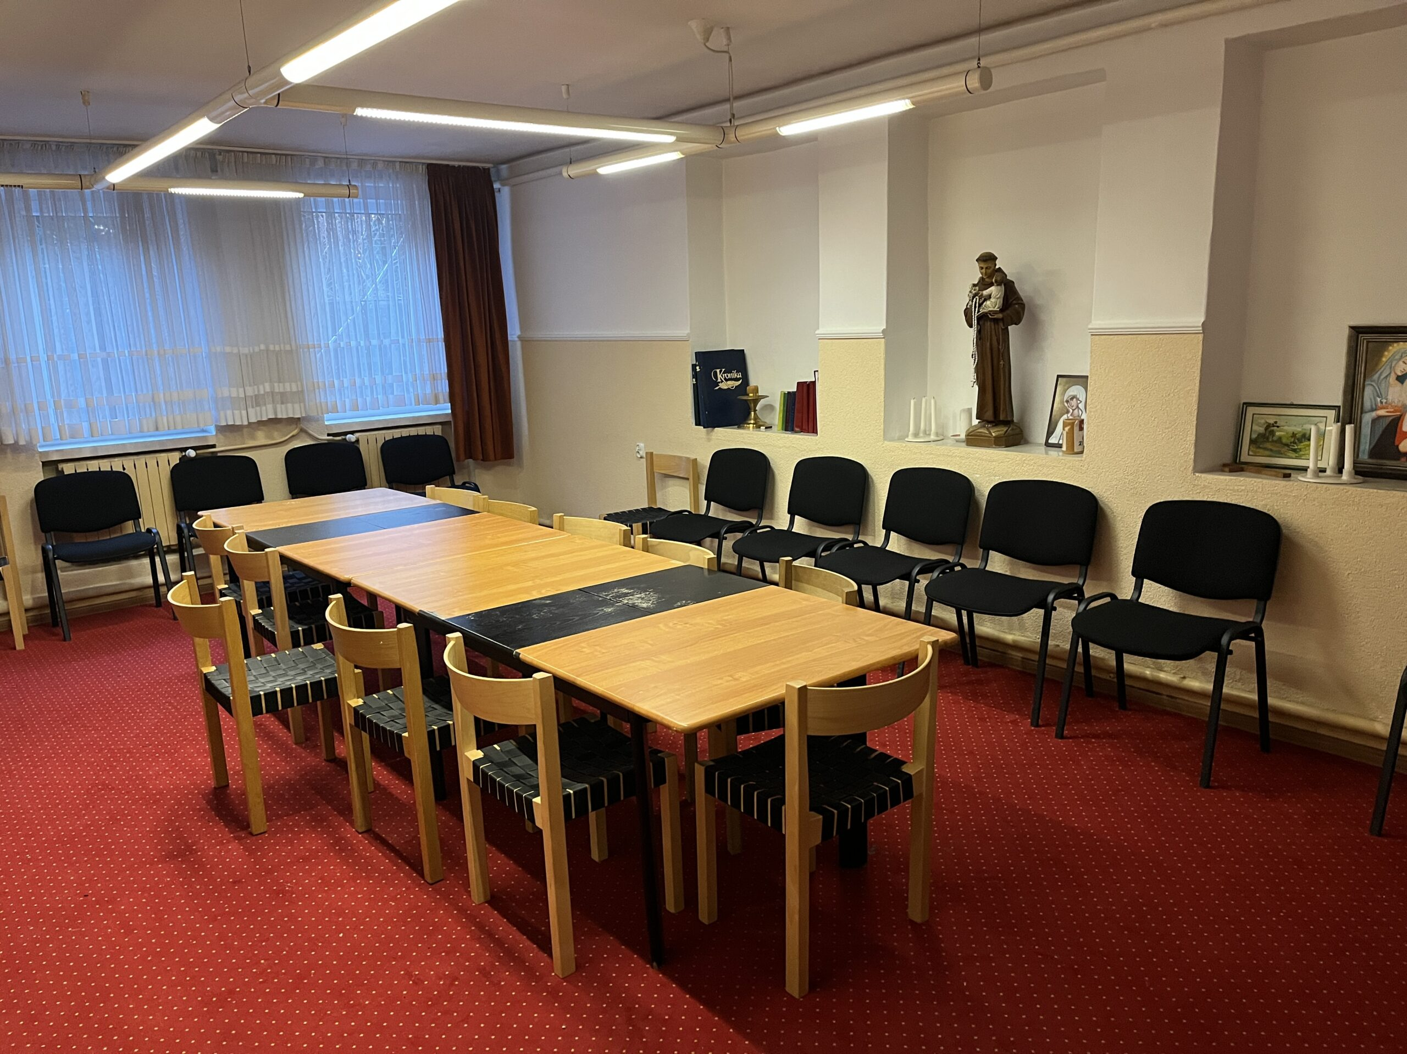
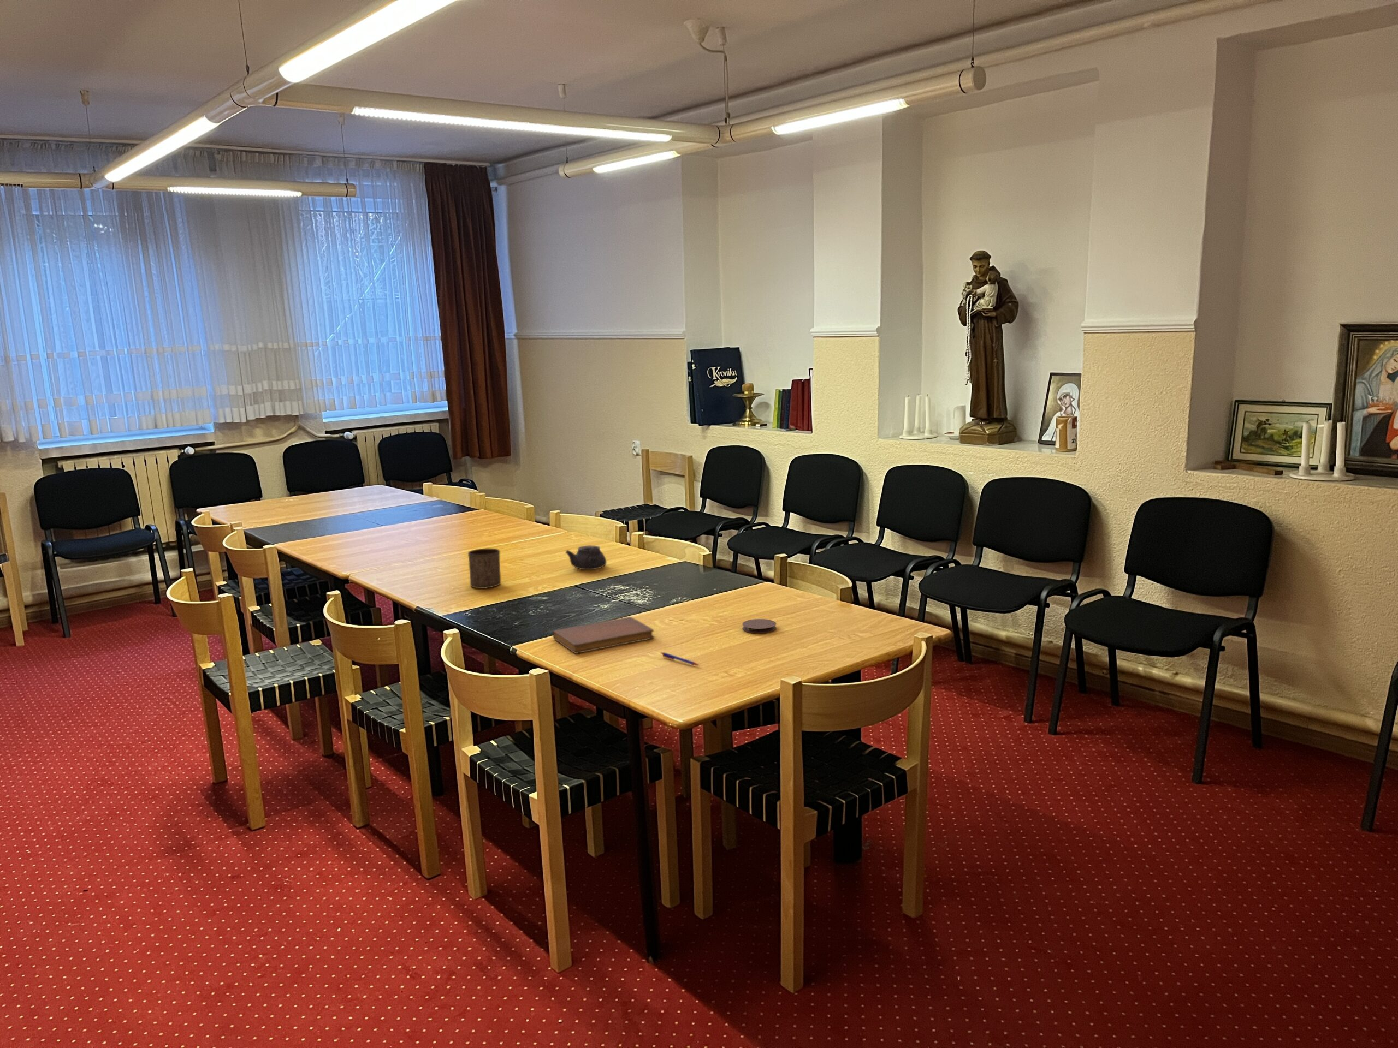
+ teapot (589, 556)
+ notebook (603, 634)
+ coaster (760, 625)
+ pen (680, 658)
+ cup (485, 568)
